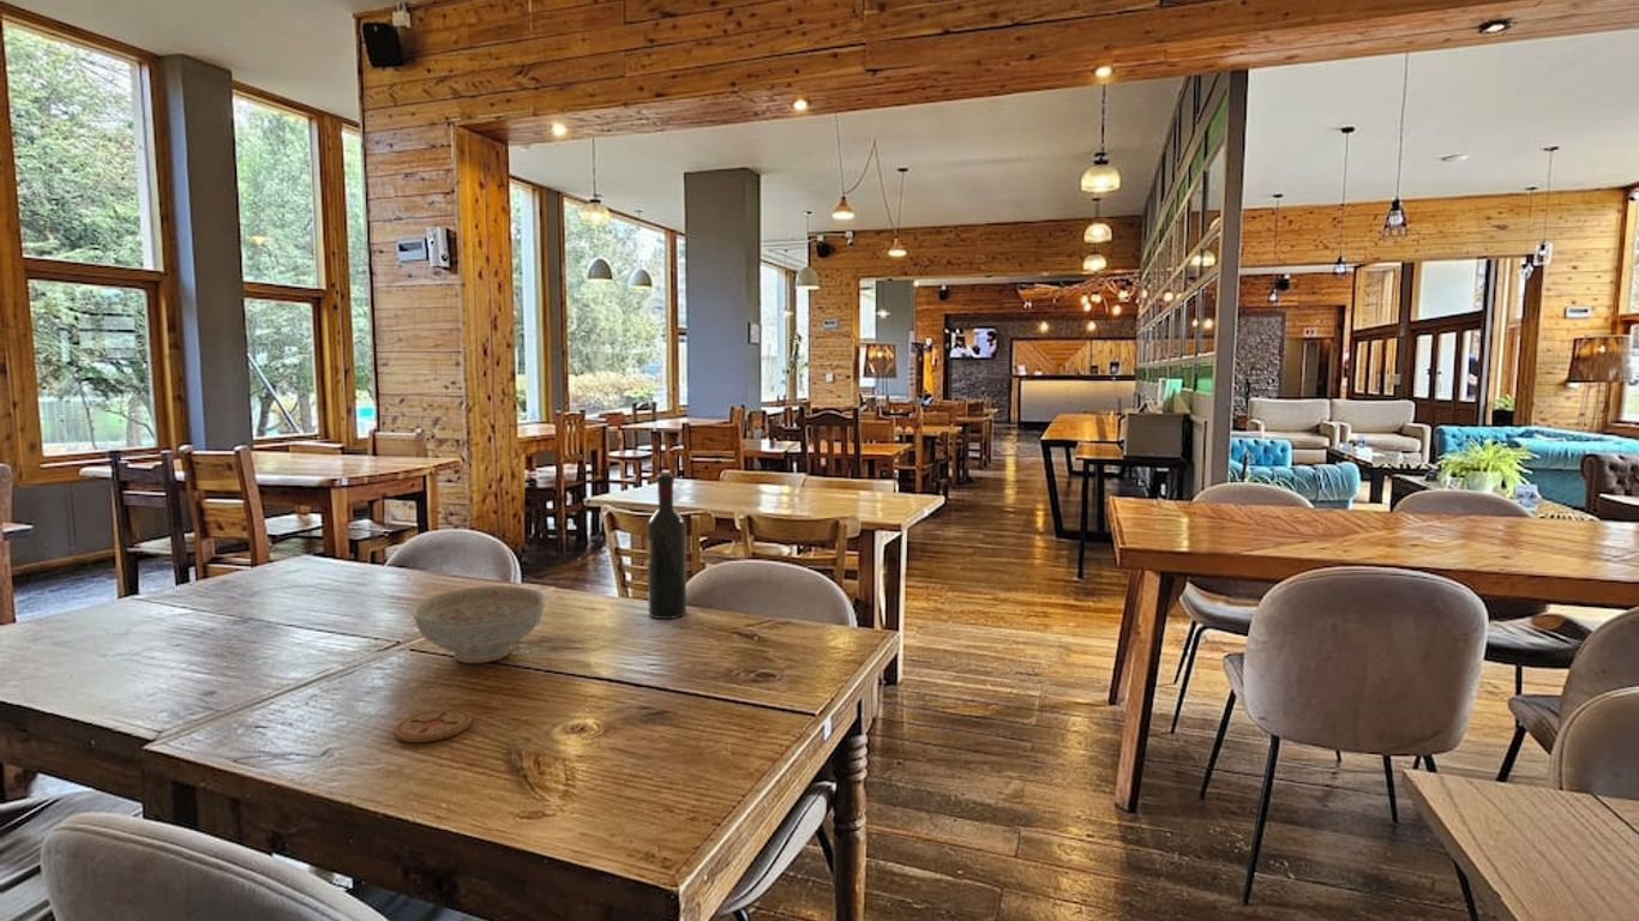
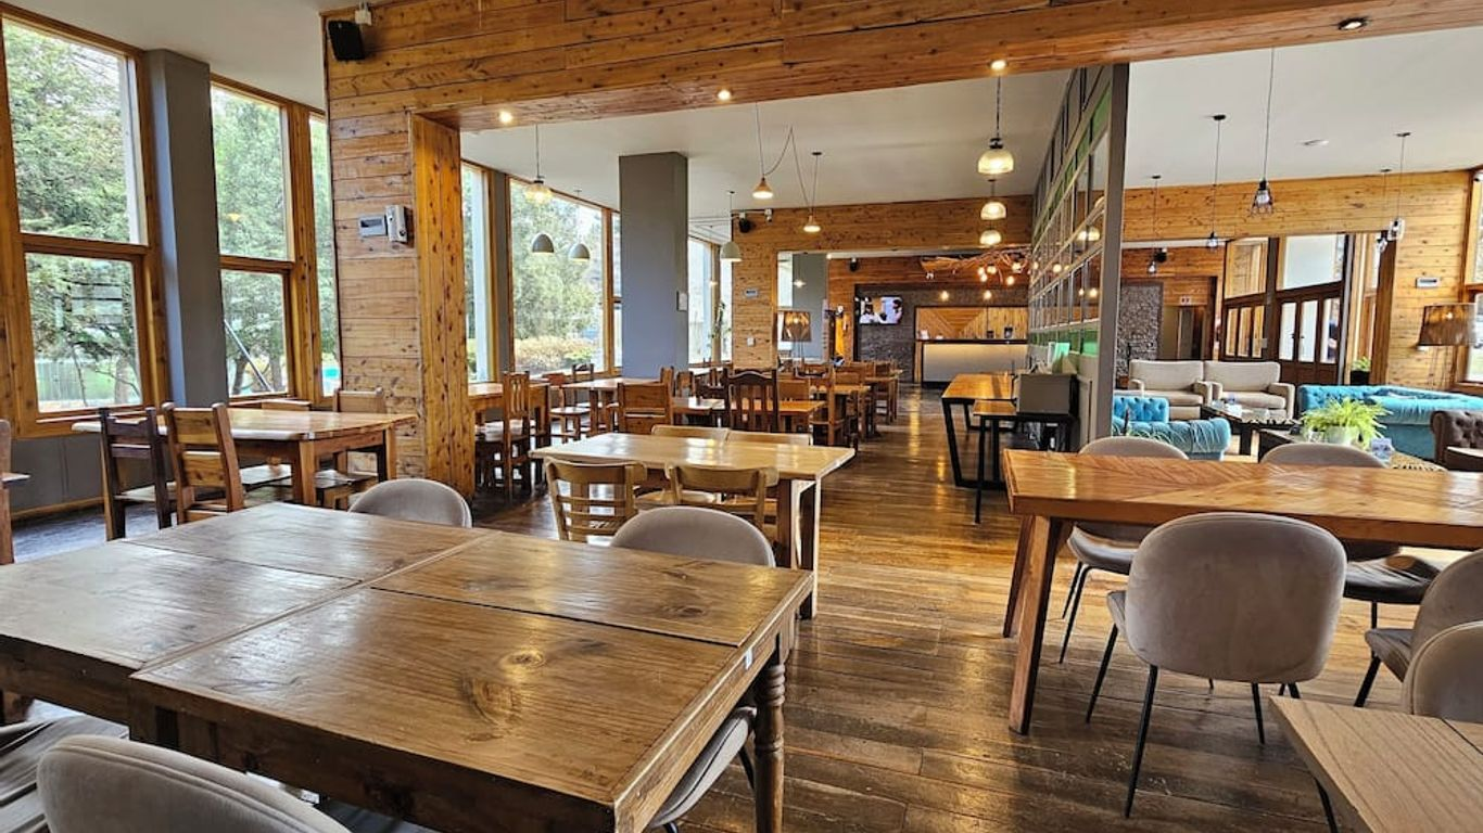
- coaster (433, 724)
- decorative bowl (481, 627)
- wine bottle (666, 543)
